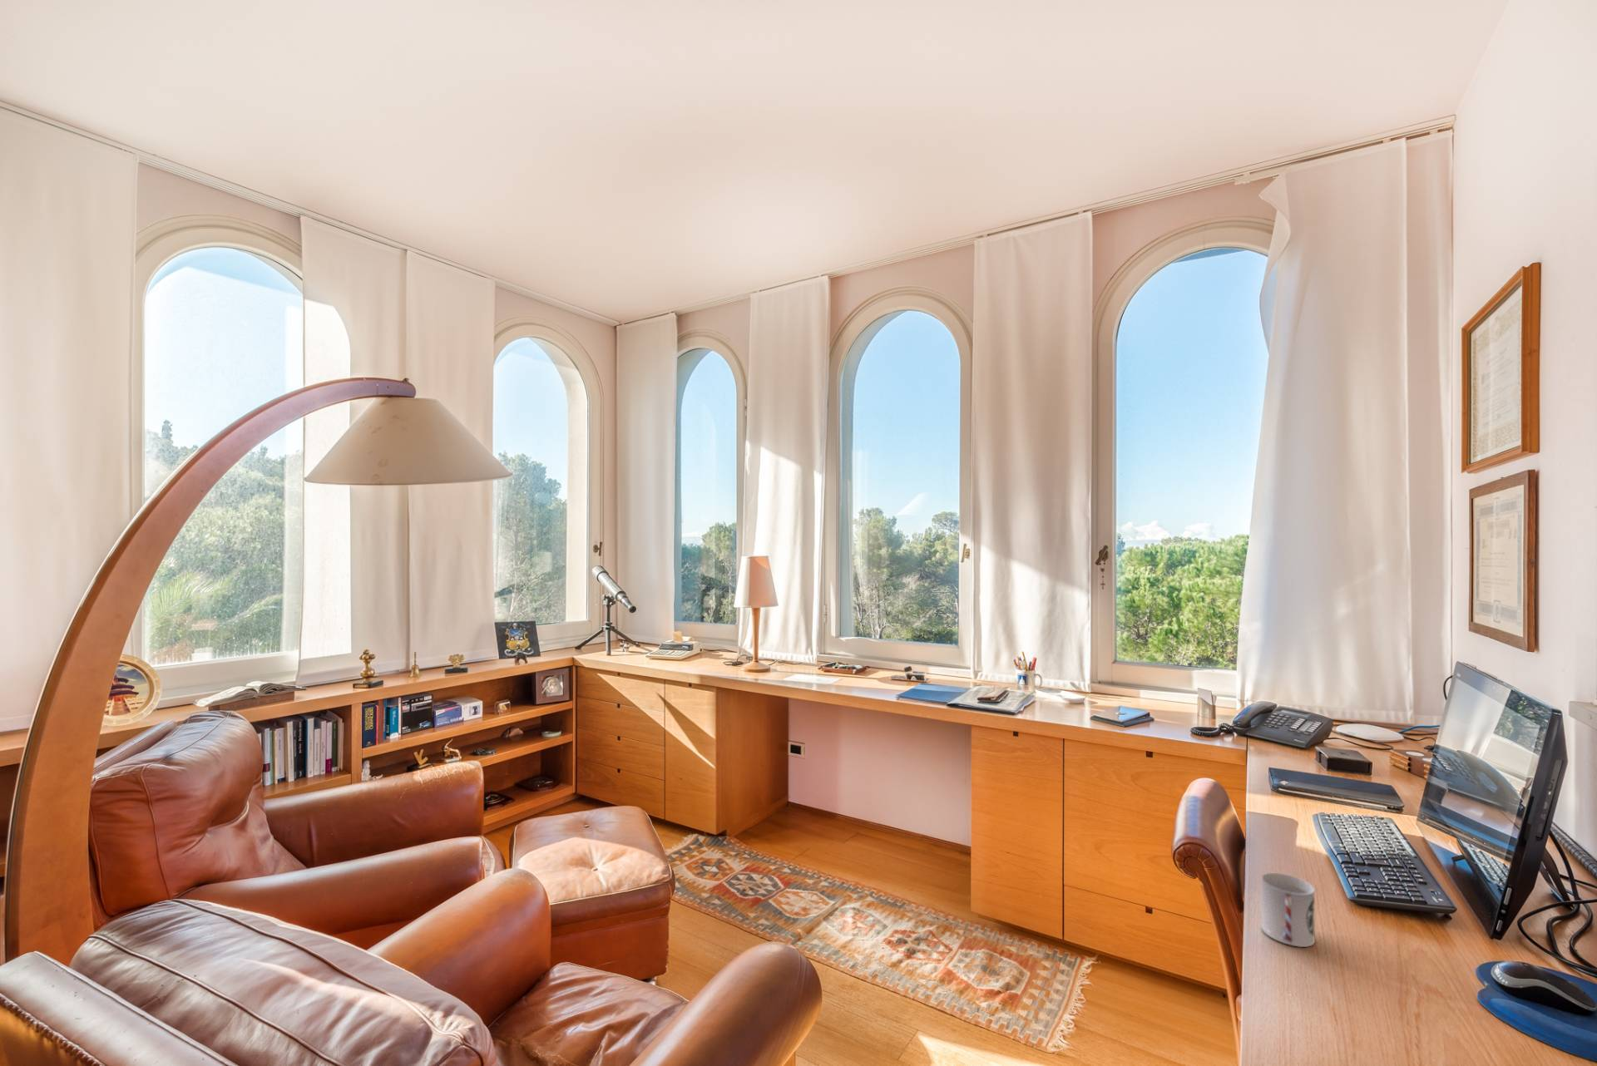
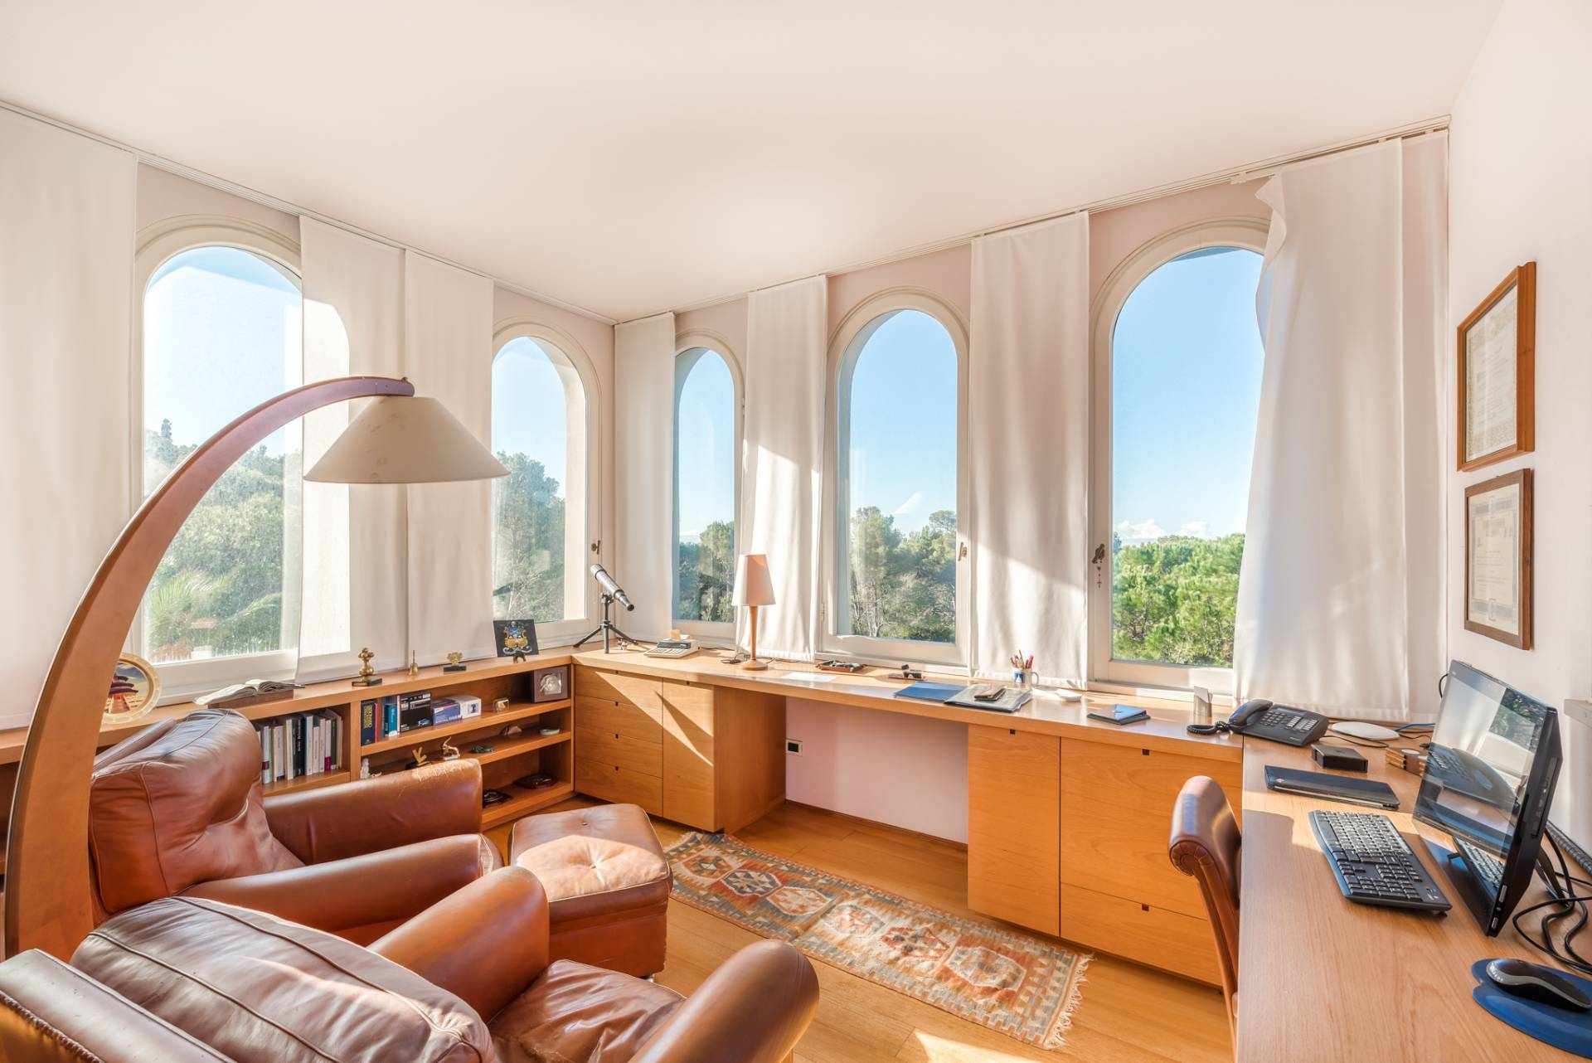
- cup (1288, 913)
